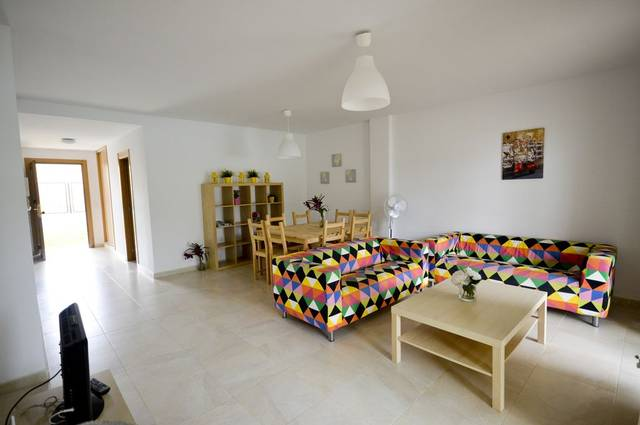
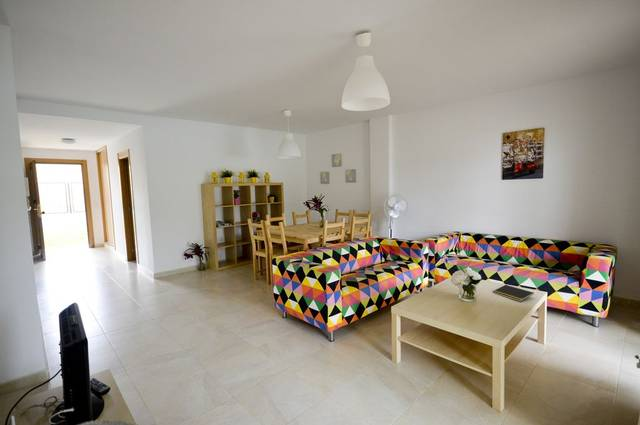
+ notepad (512, 292)
